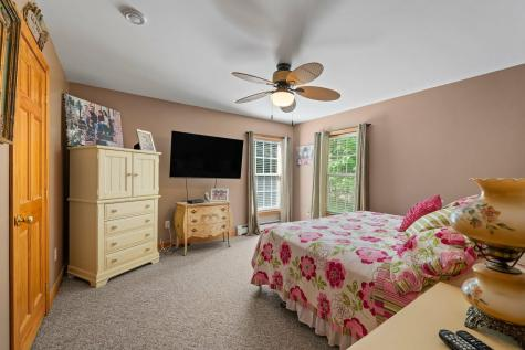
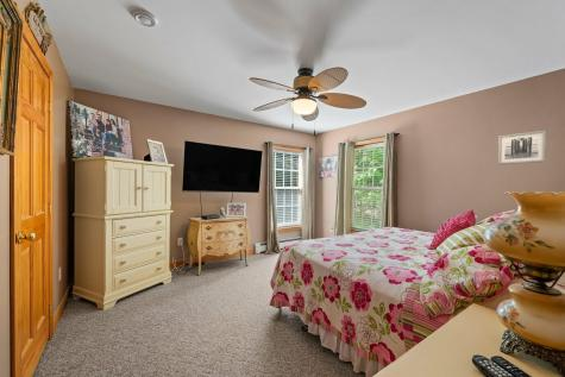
+ wall art (521, 147)
